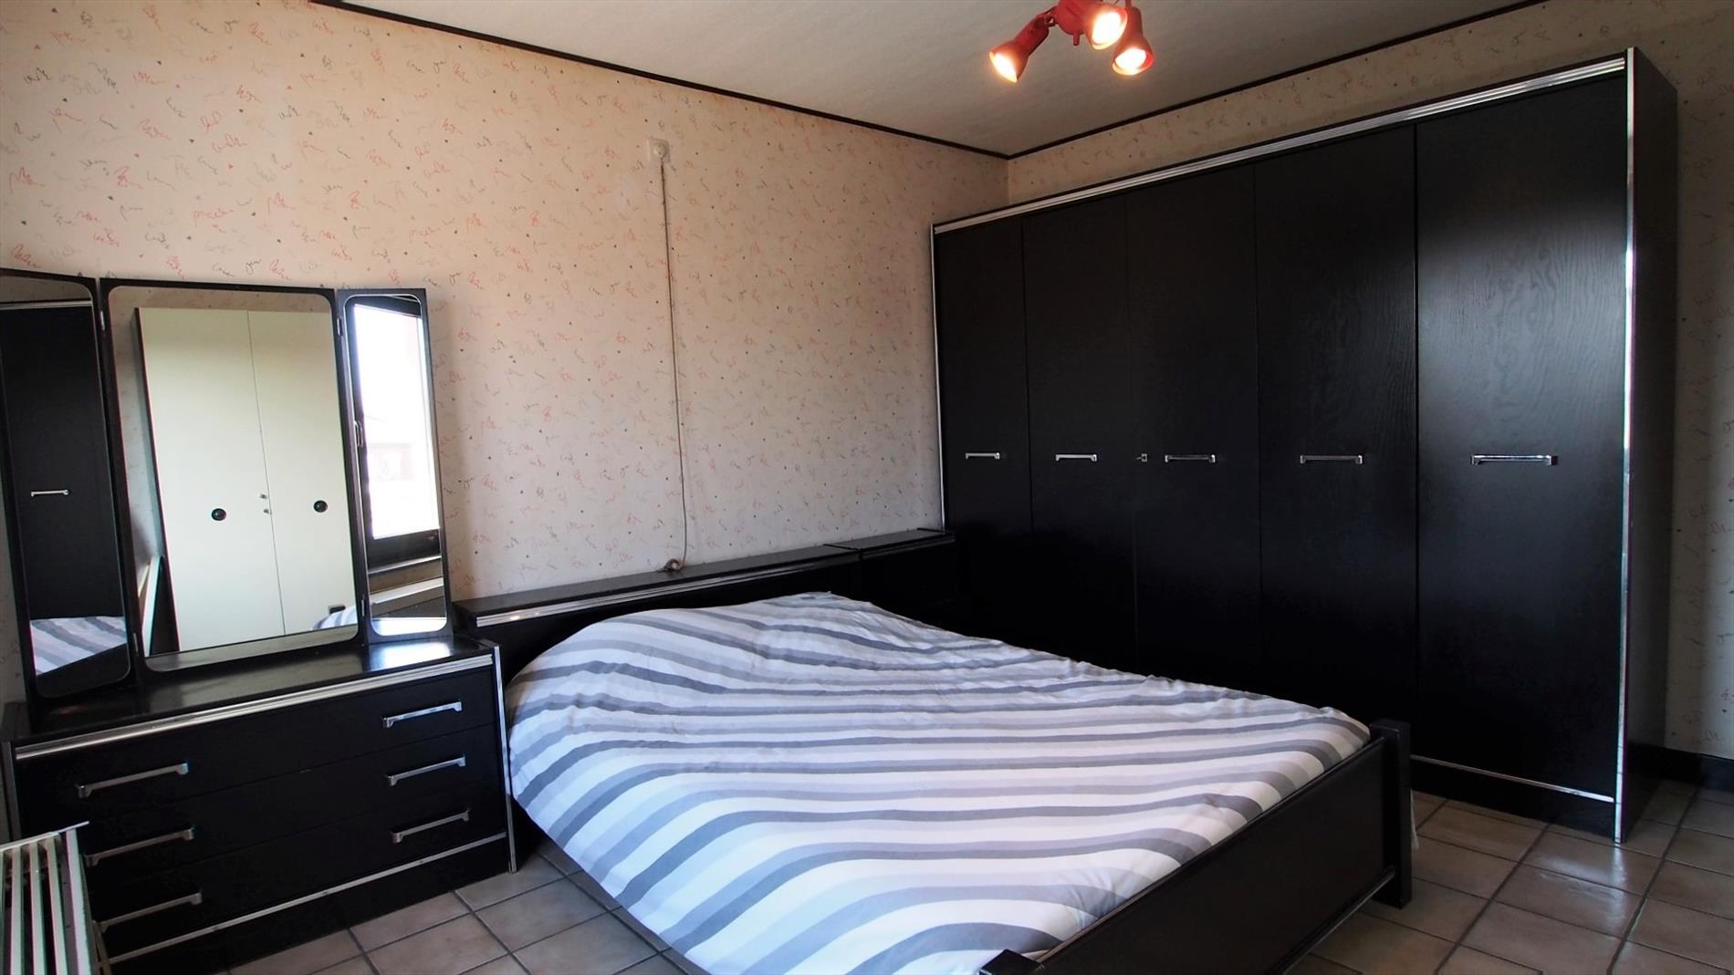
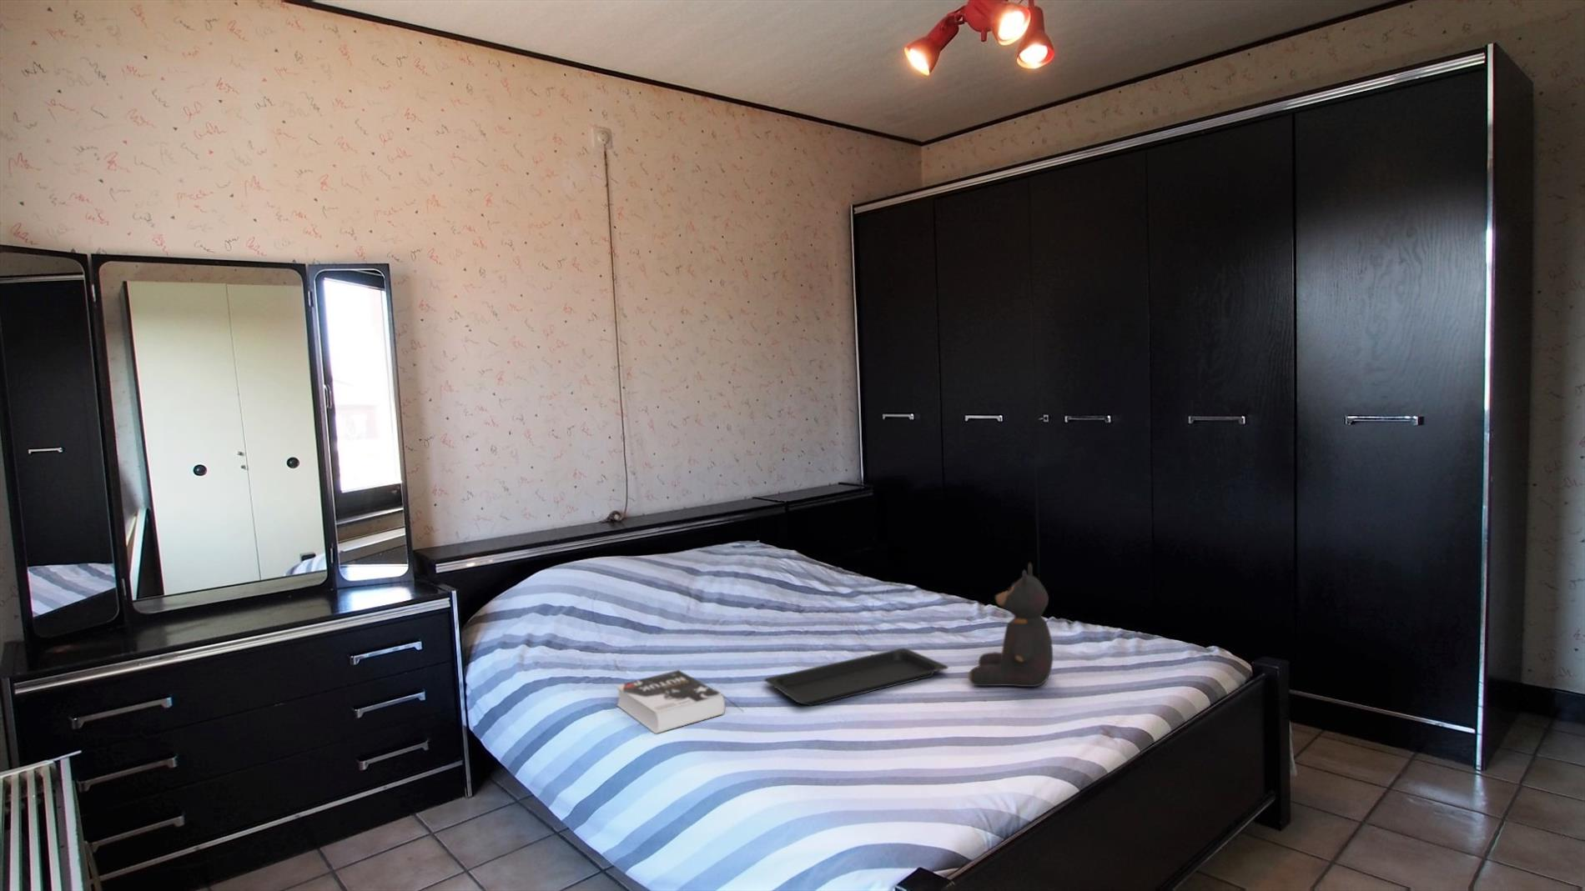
+ teddy bear (1010, 623)
+ serving tray (857, 677)
+ book (669, 700)
